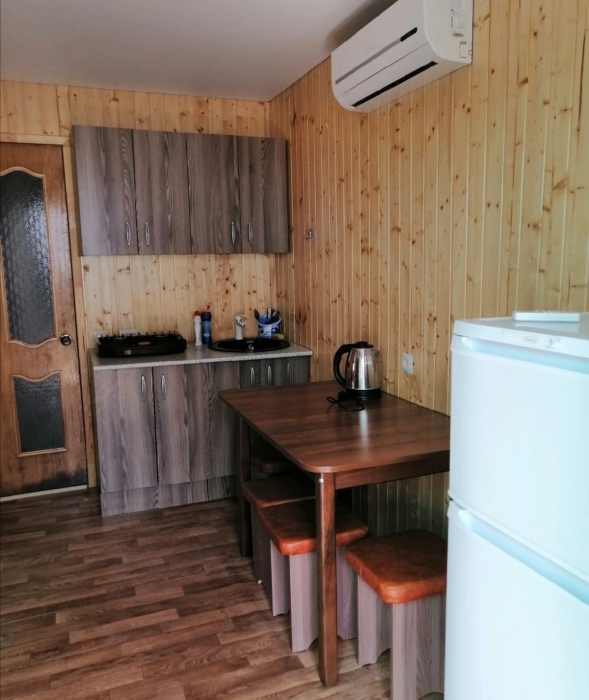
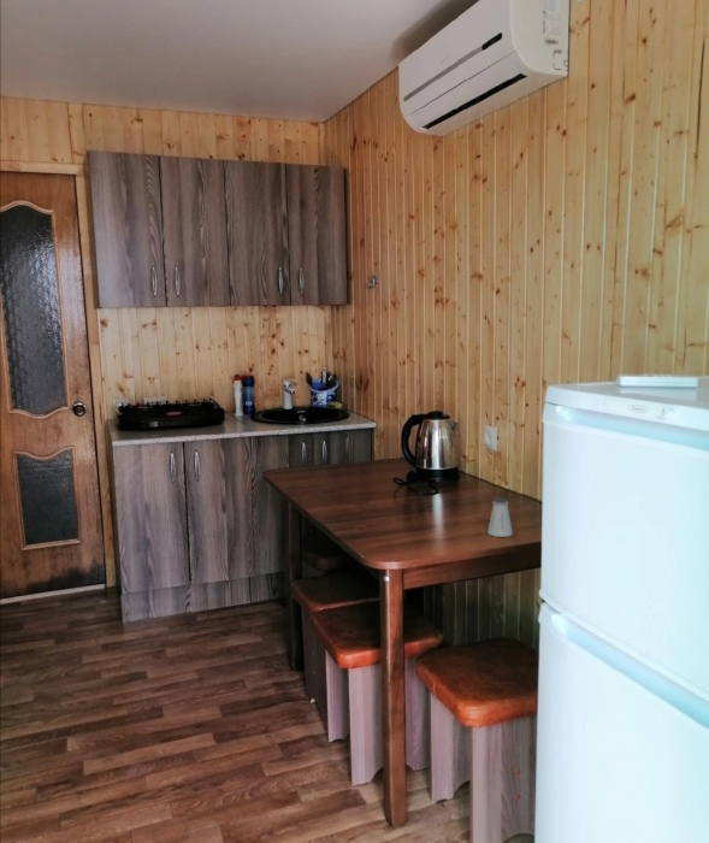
+ saltshaker (500, 515)
